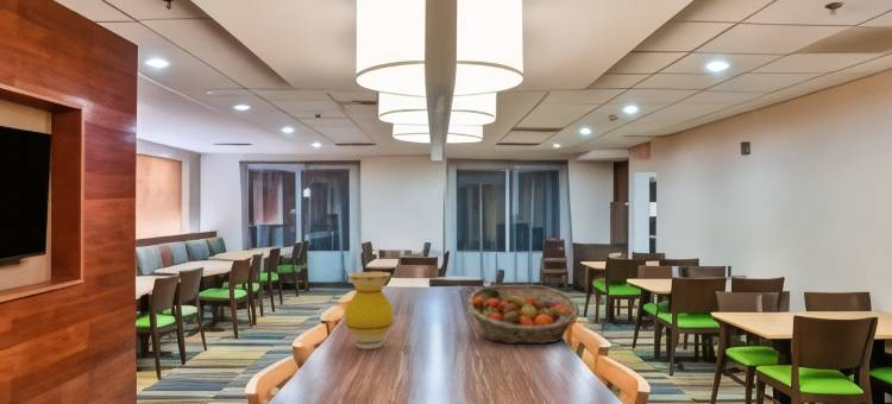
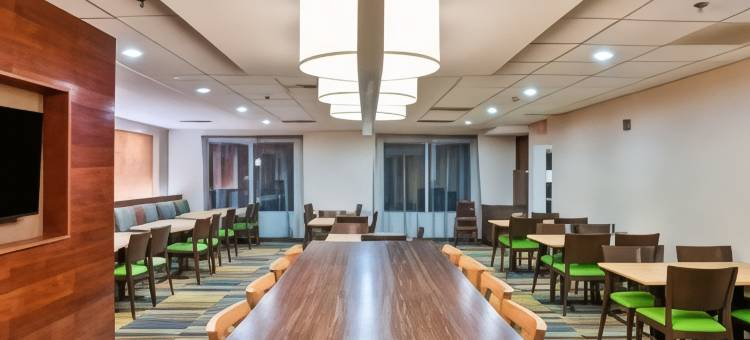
- vase (369, 309)
- fruit basket (522, 313)
